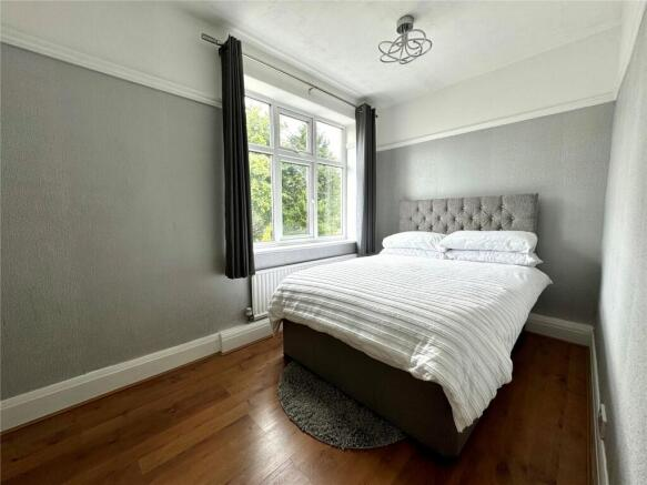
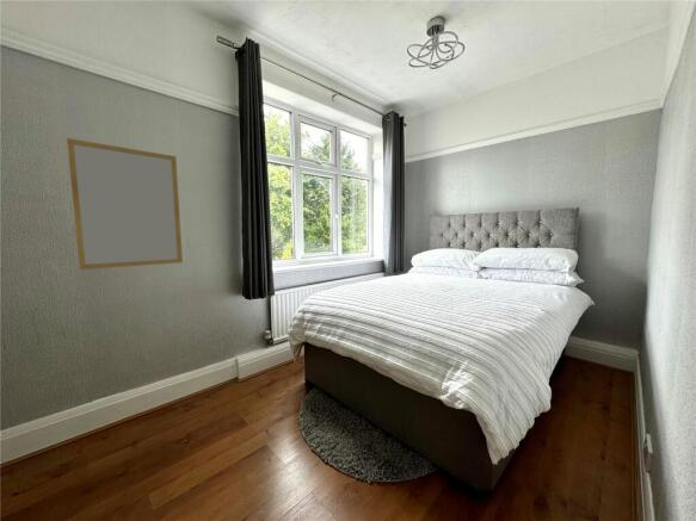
+ home mirror (131, 207)
